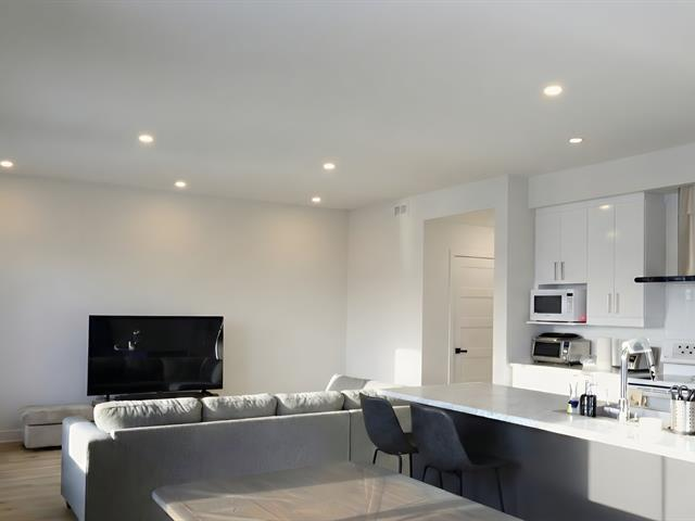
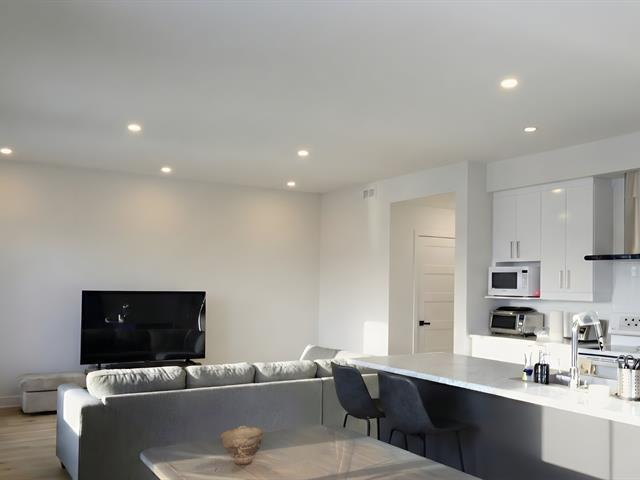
+ bowl (241, 446)
